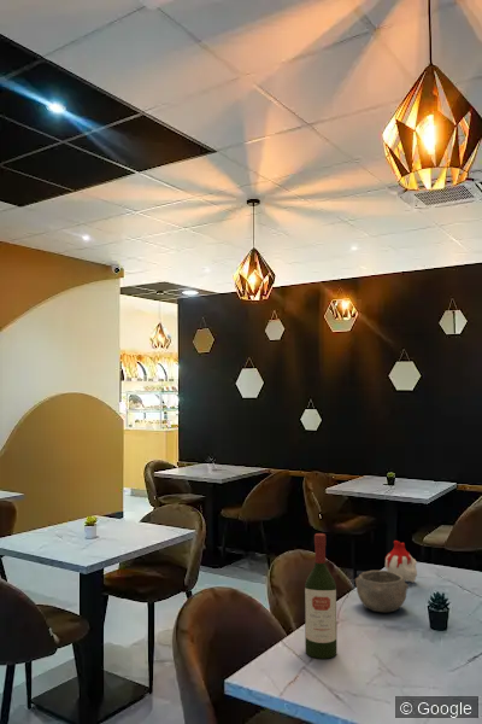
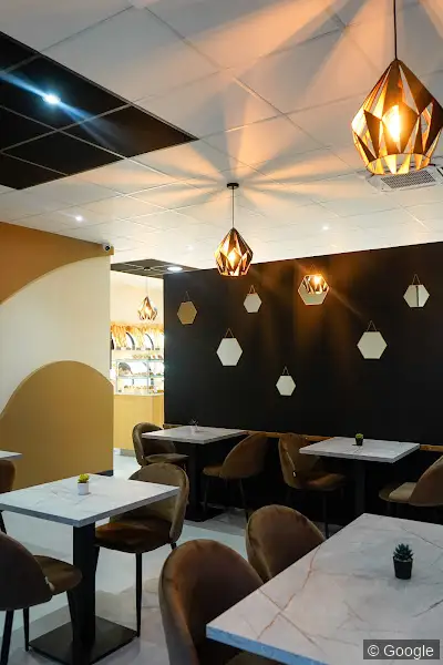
- wine bottle (321, 592)
- bowl (381, 591)
- candle (400, 561)
